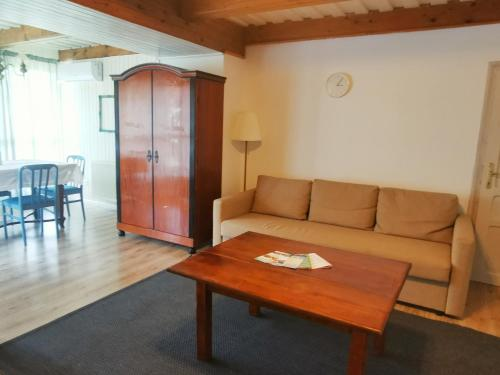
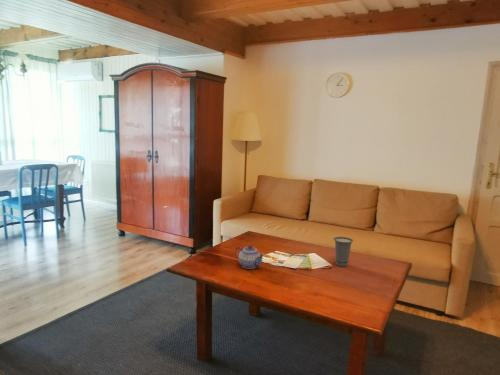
+ teapot (249, 255)
+ cup (342, 252)
